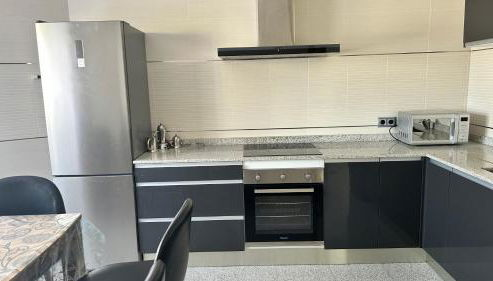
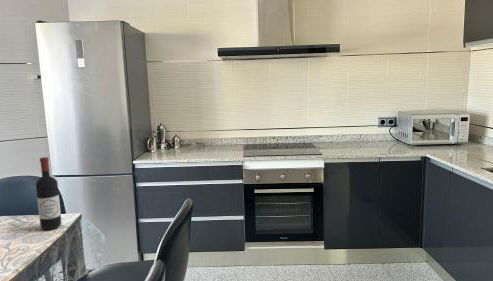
+ wine bottle (47, 193)
